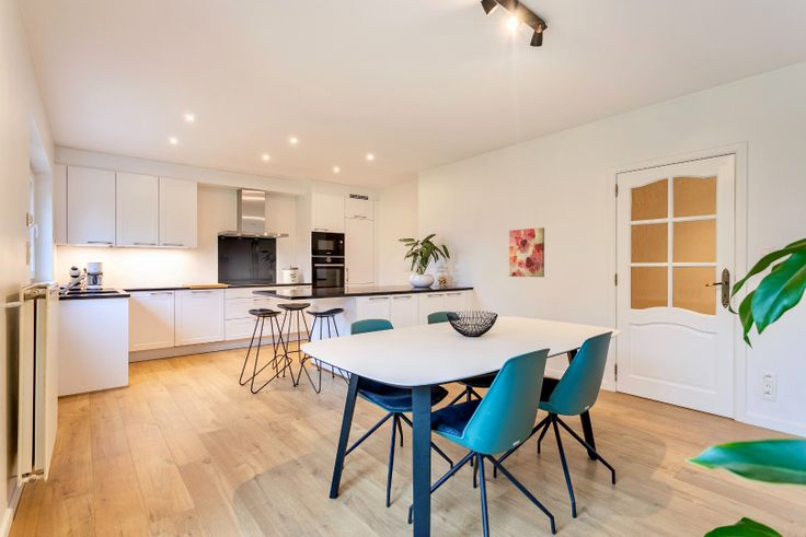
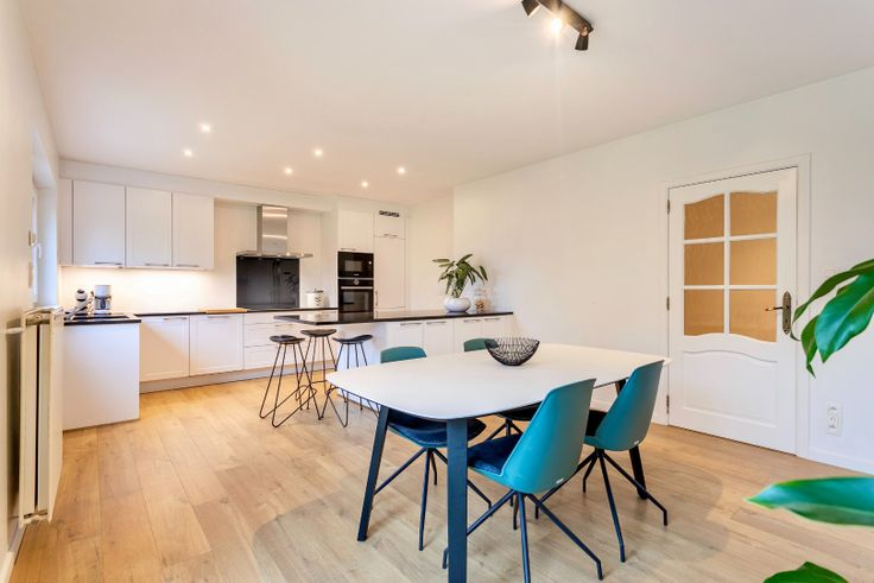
- wall art (526, 253)
